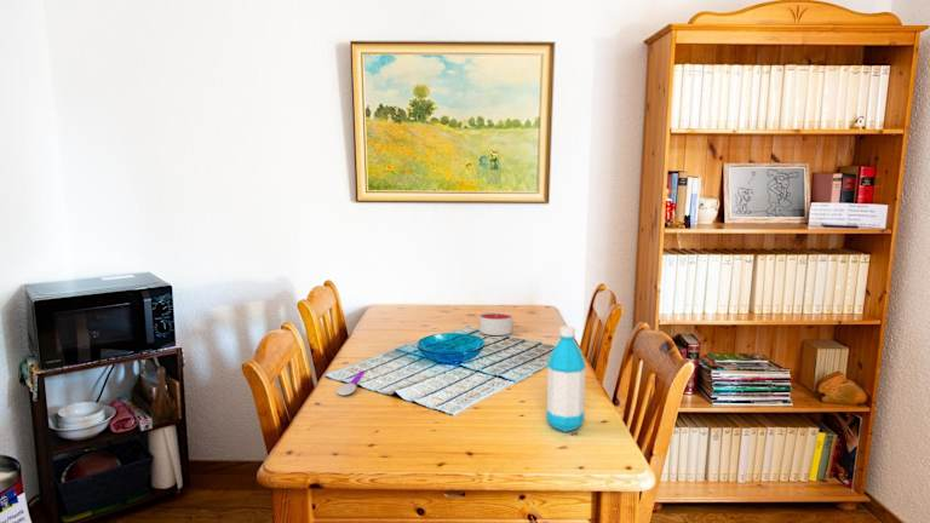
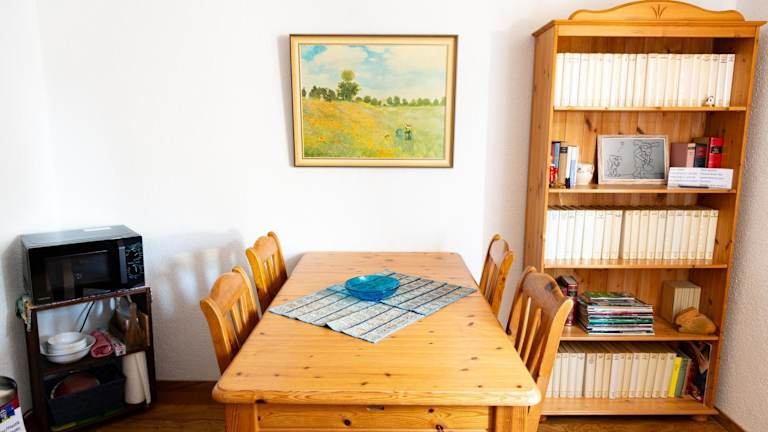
- water bottle (566, 378)
- candle (495, 322)
- spoon (352, 381)
